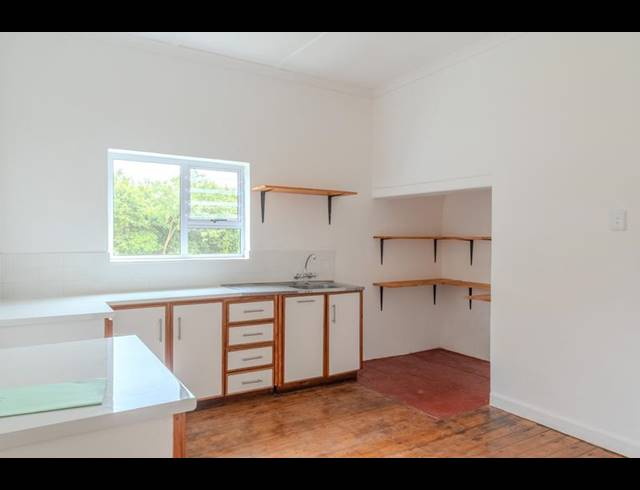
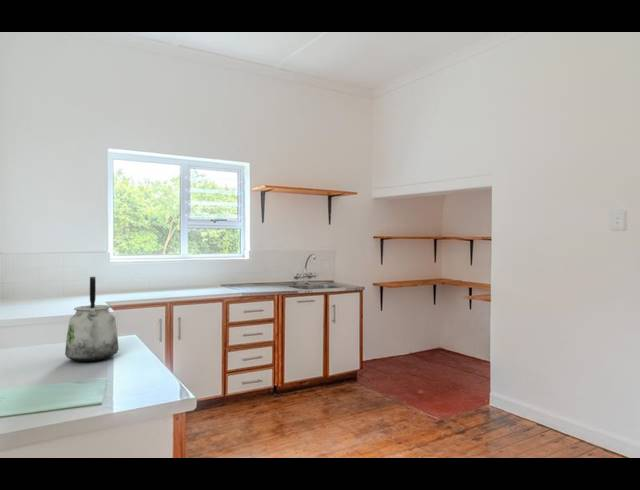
+ kettle (92, 316)
